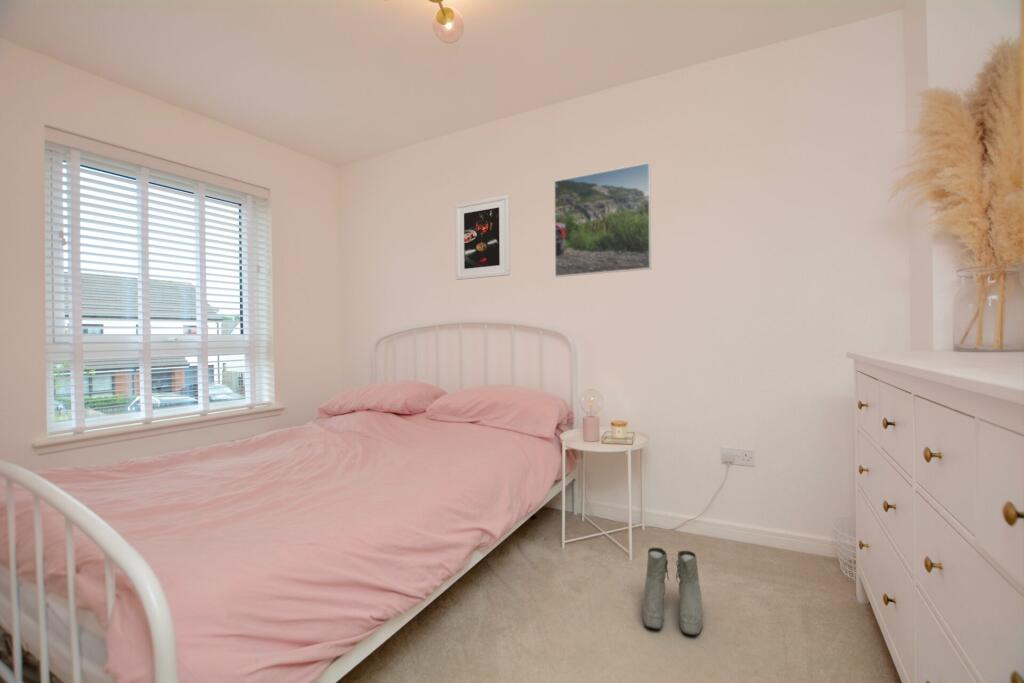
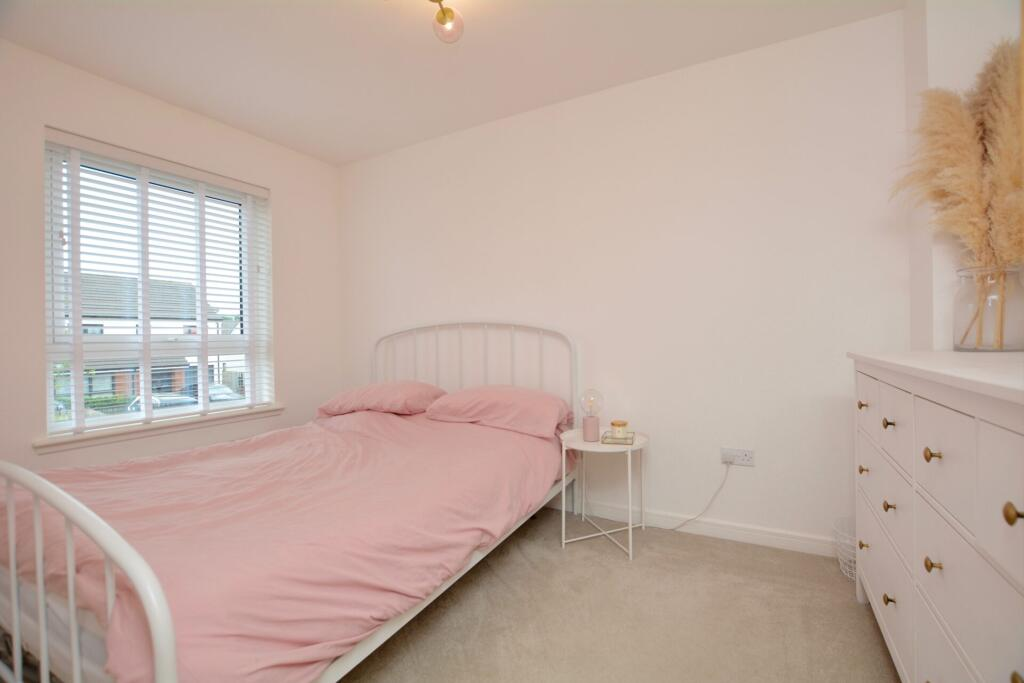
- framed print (481, 238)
- boots (677, 583)
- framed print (600, 223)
